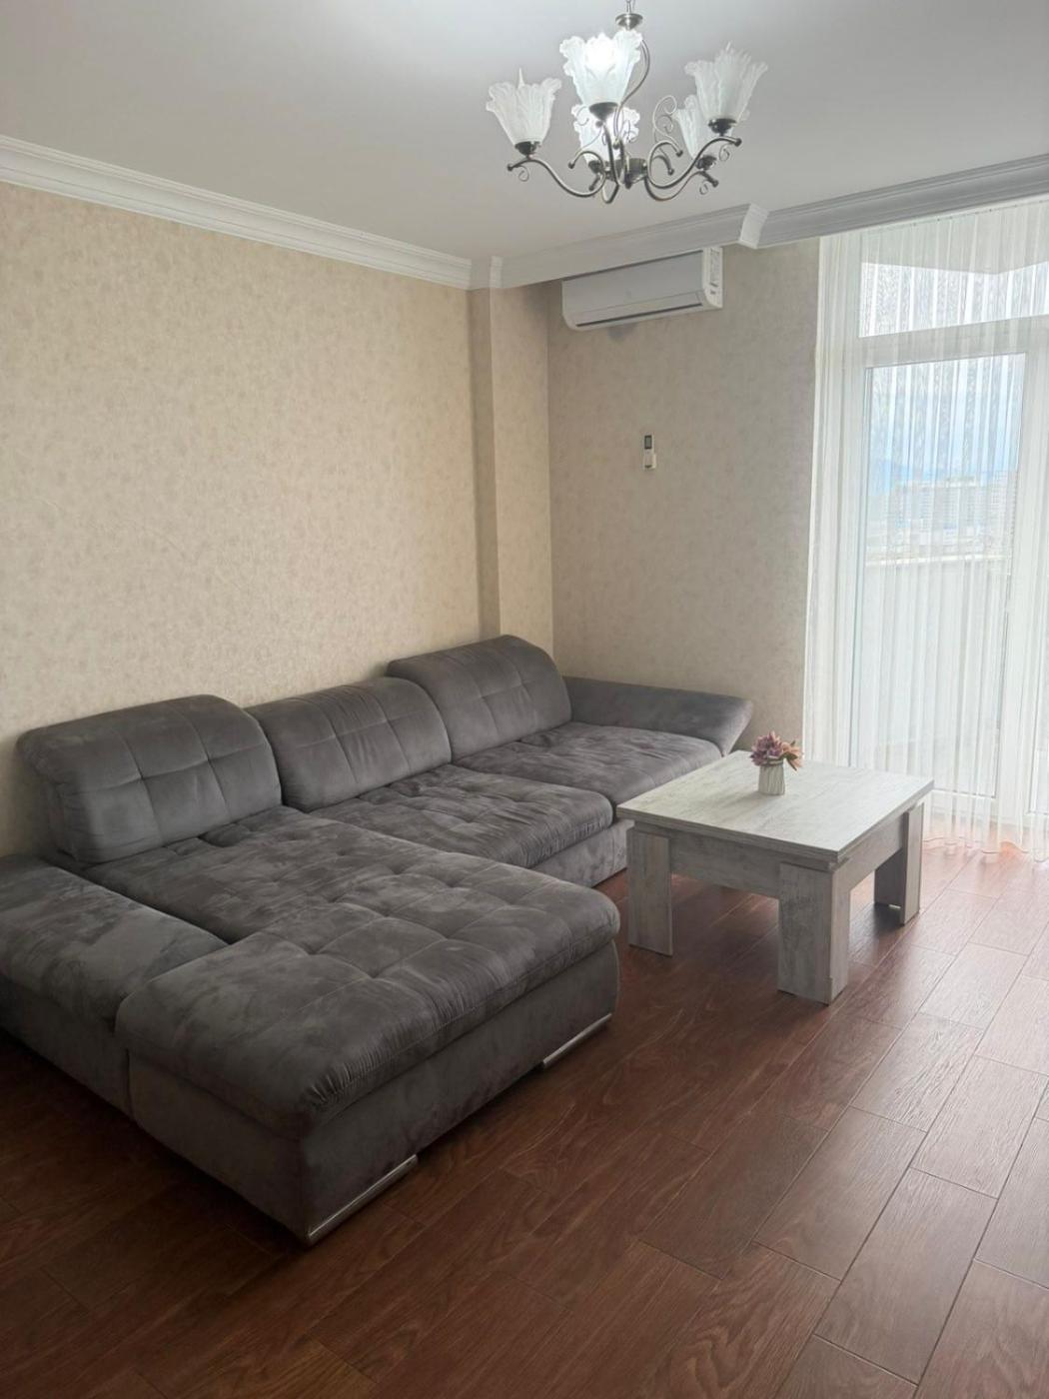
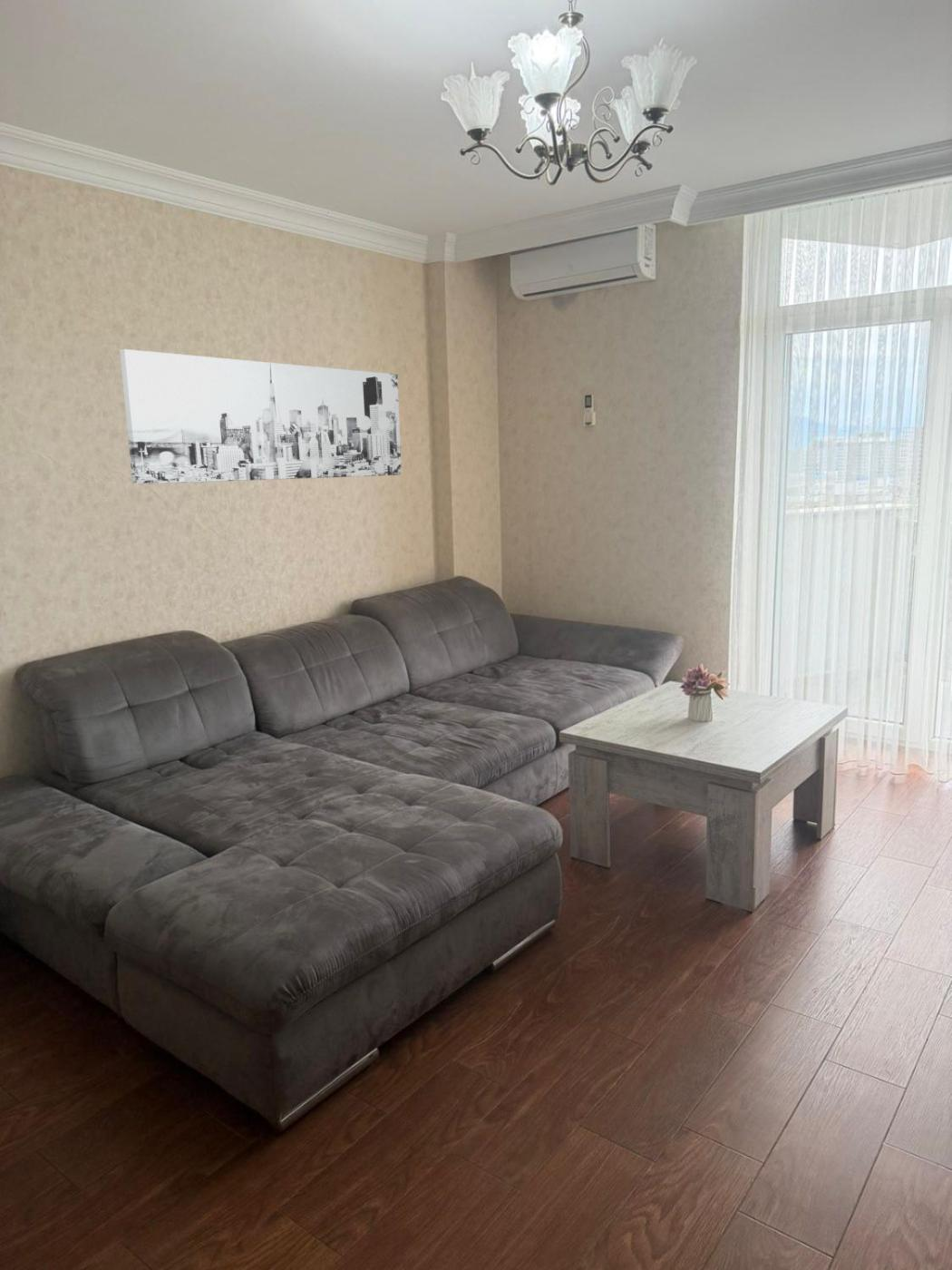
+ wall art (282, 422)
